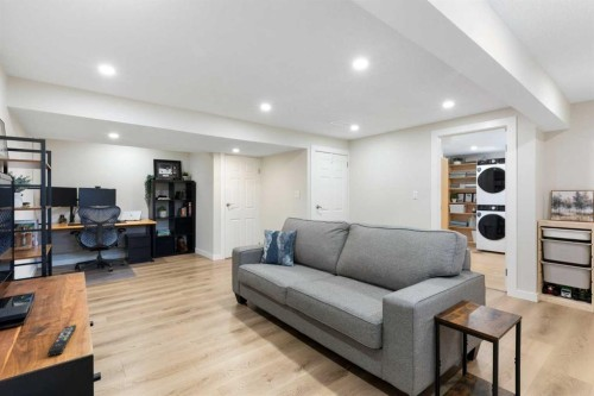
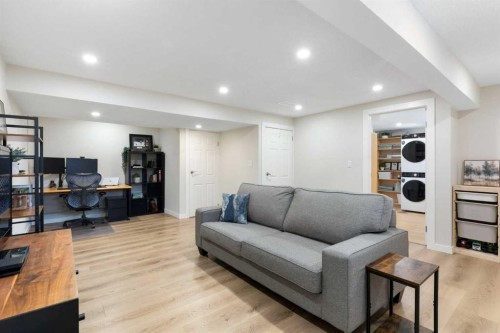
- remote control (63, 338)
